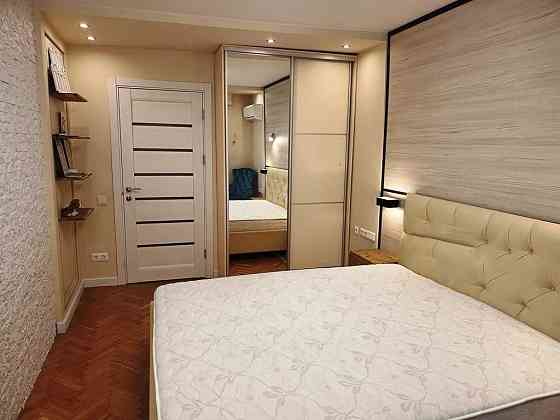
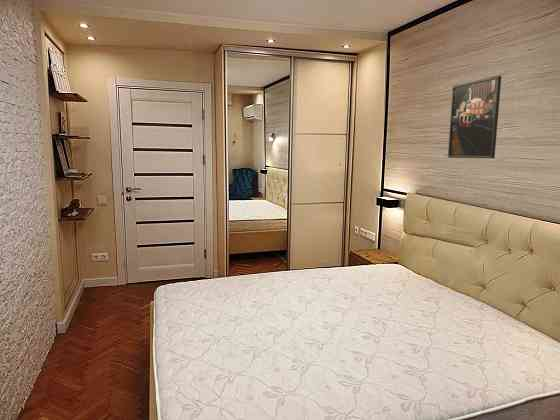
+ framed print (472, 120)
